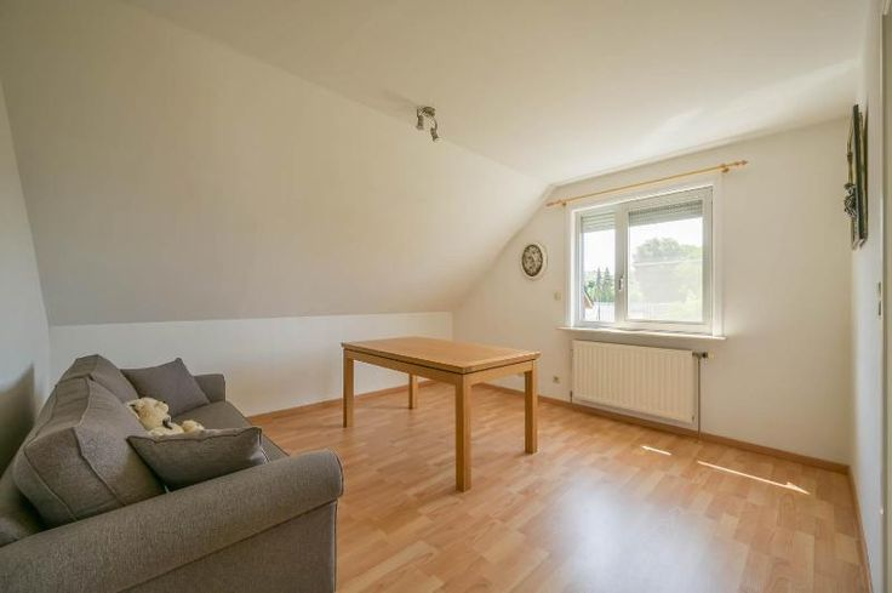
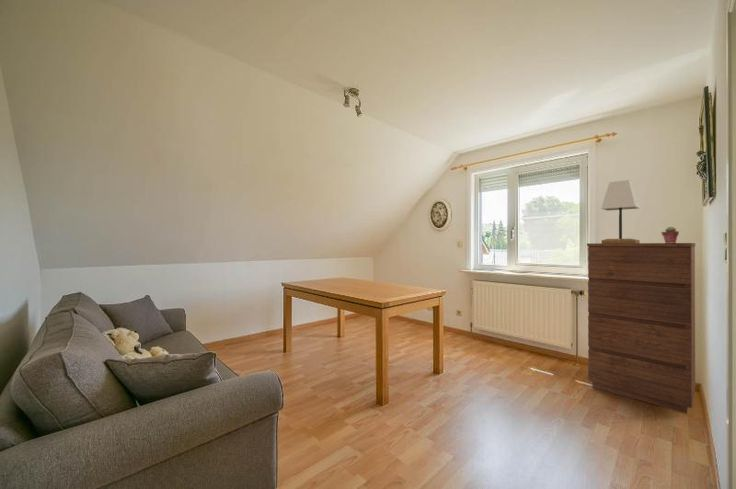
+ potted succulent (670, 234)
+ lamp (620, 212)
+ dresser (640, 316)
